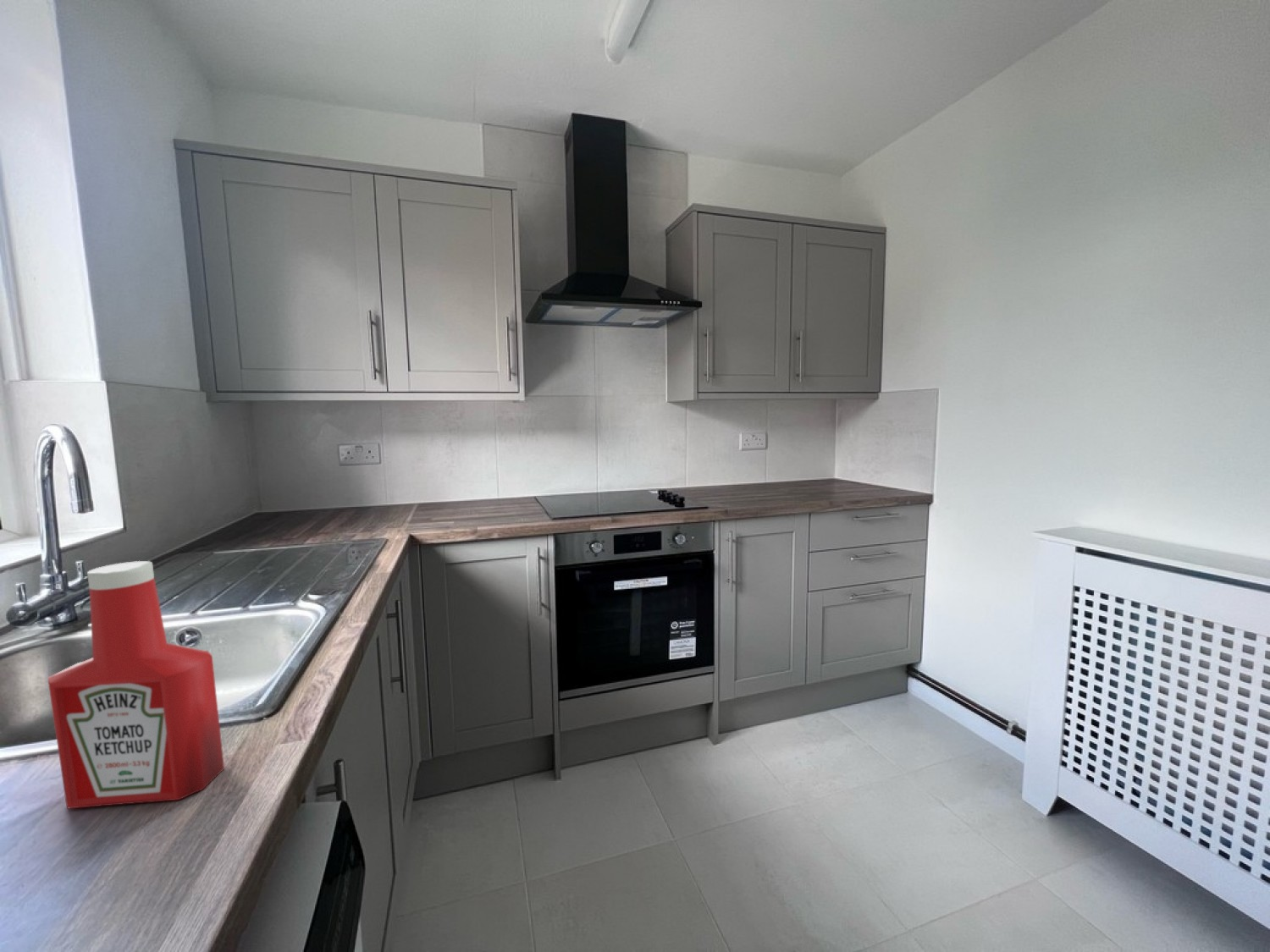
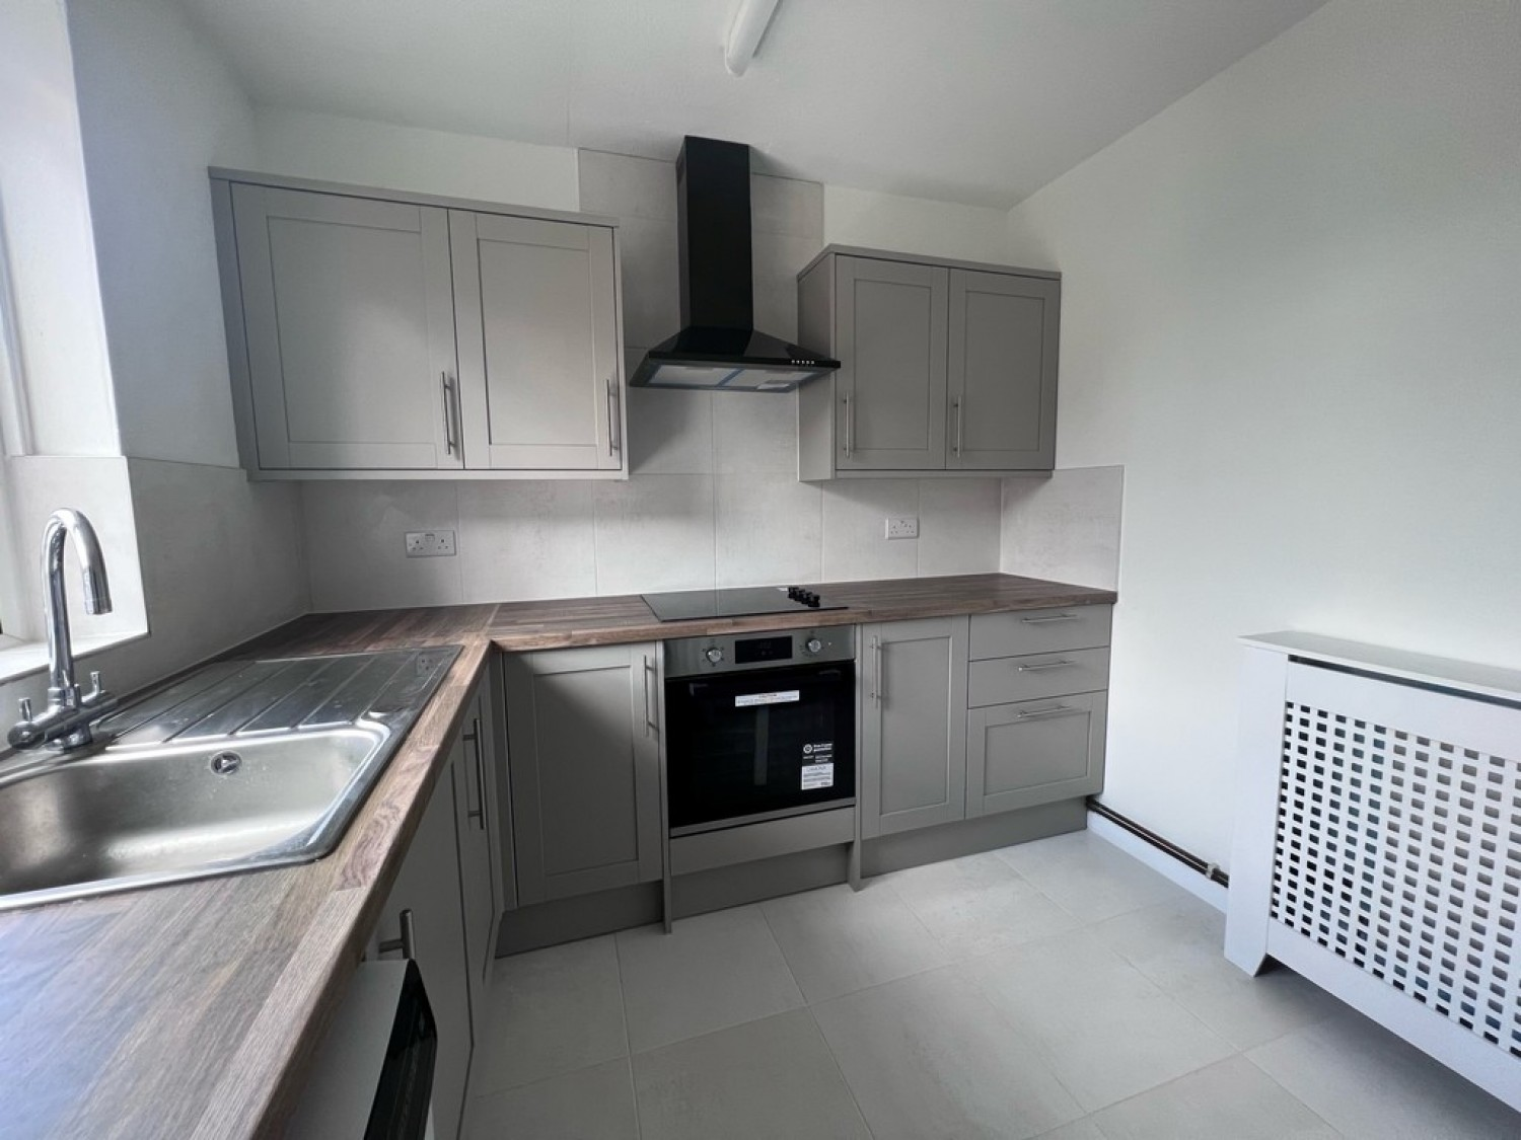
- soap bottle (135, 678)
